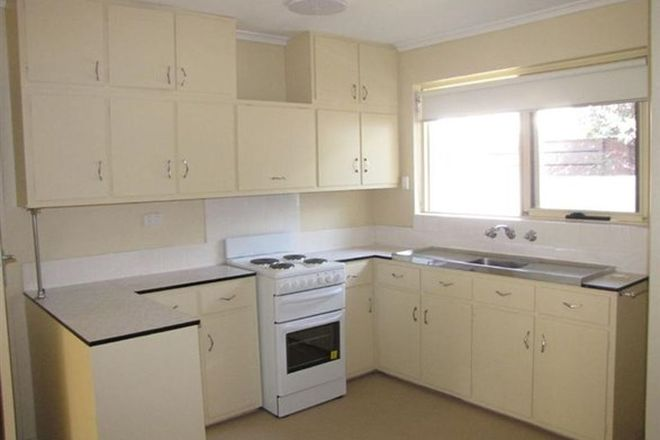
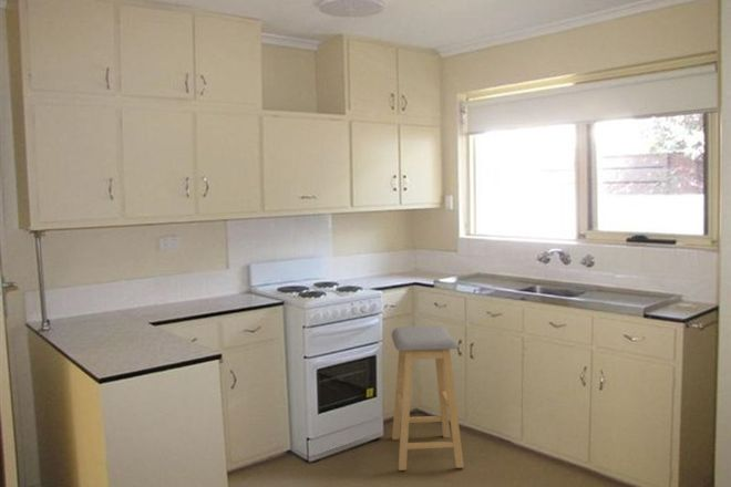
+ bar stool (410, 392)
